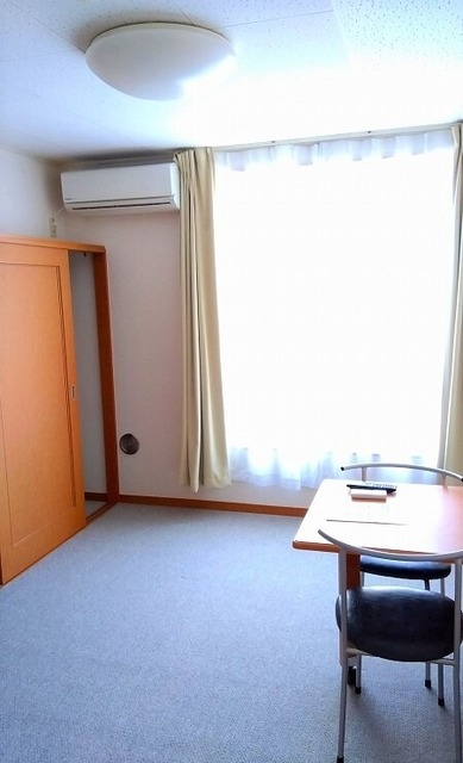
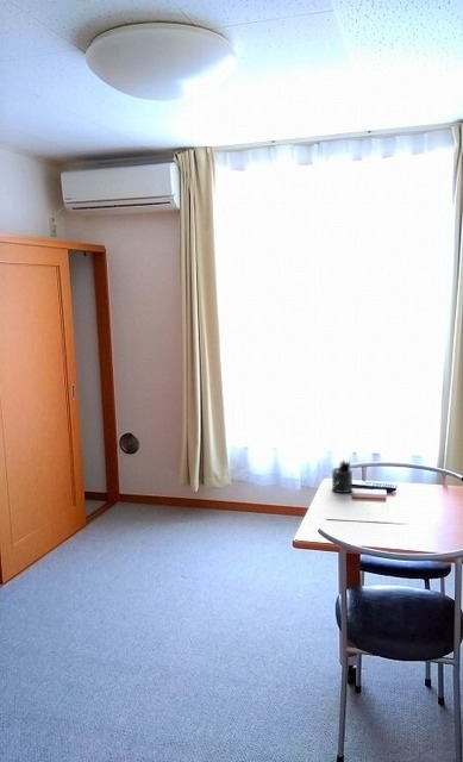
+ pen holder (342, 475)
